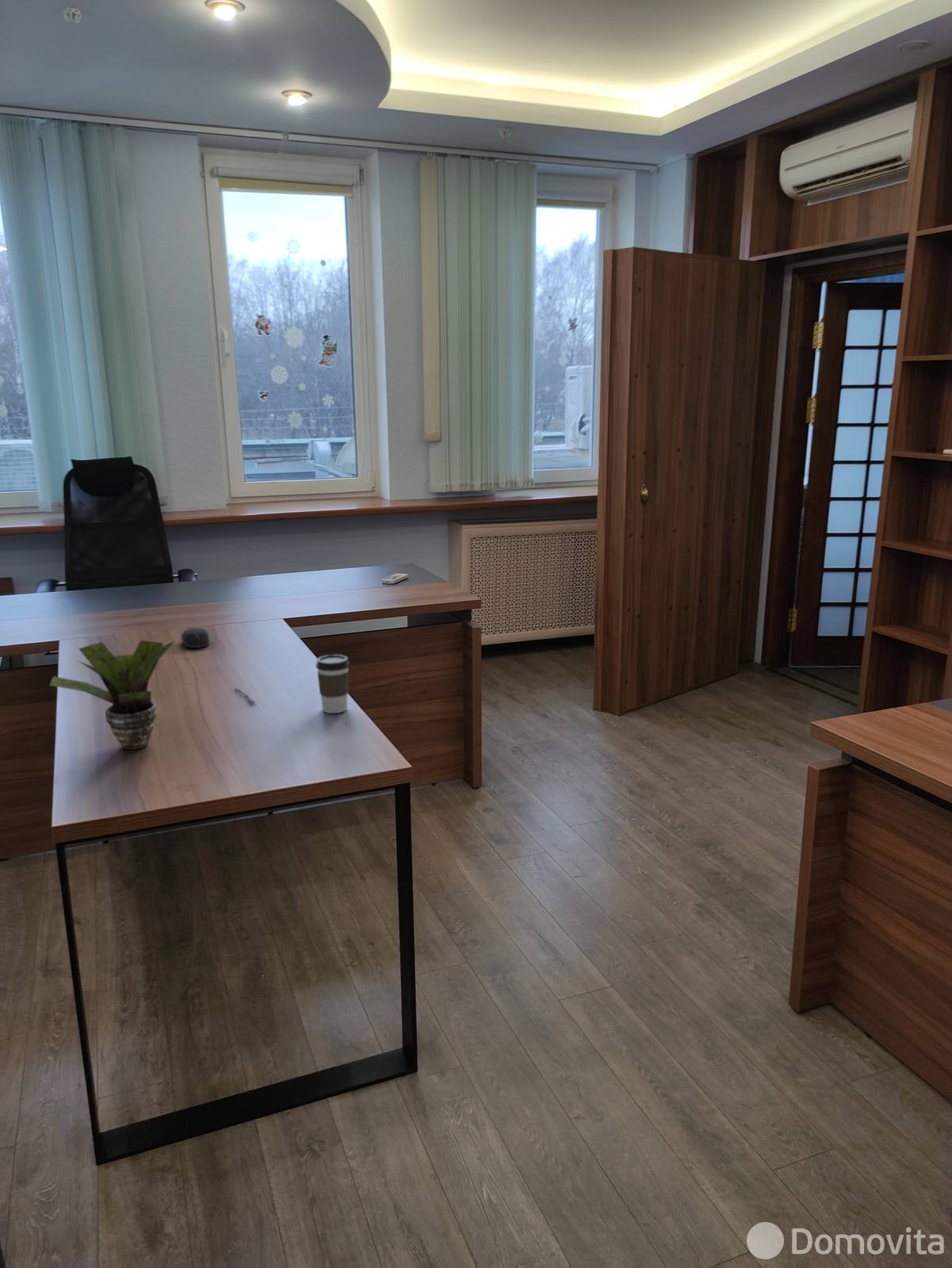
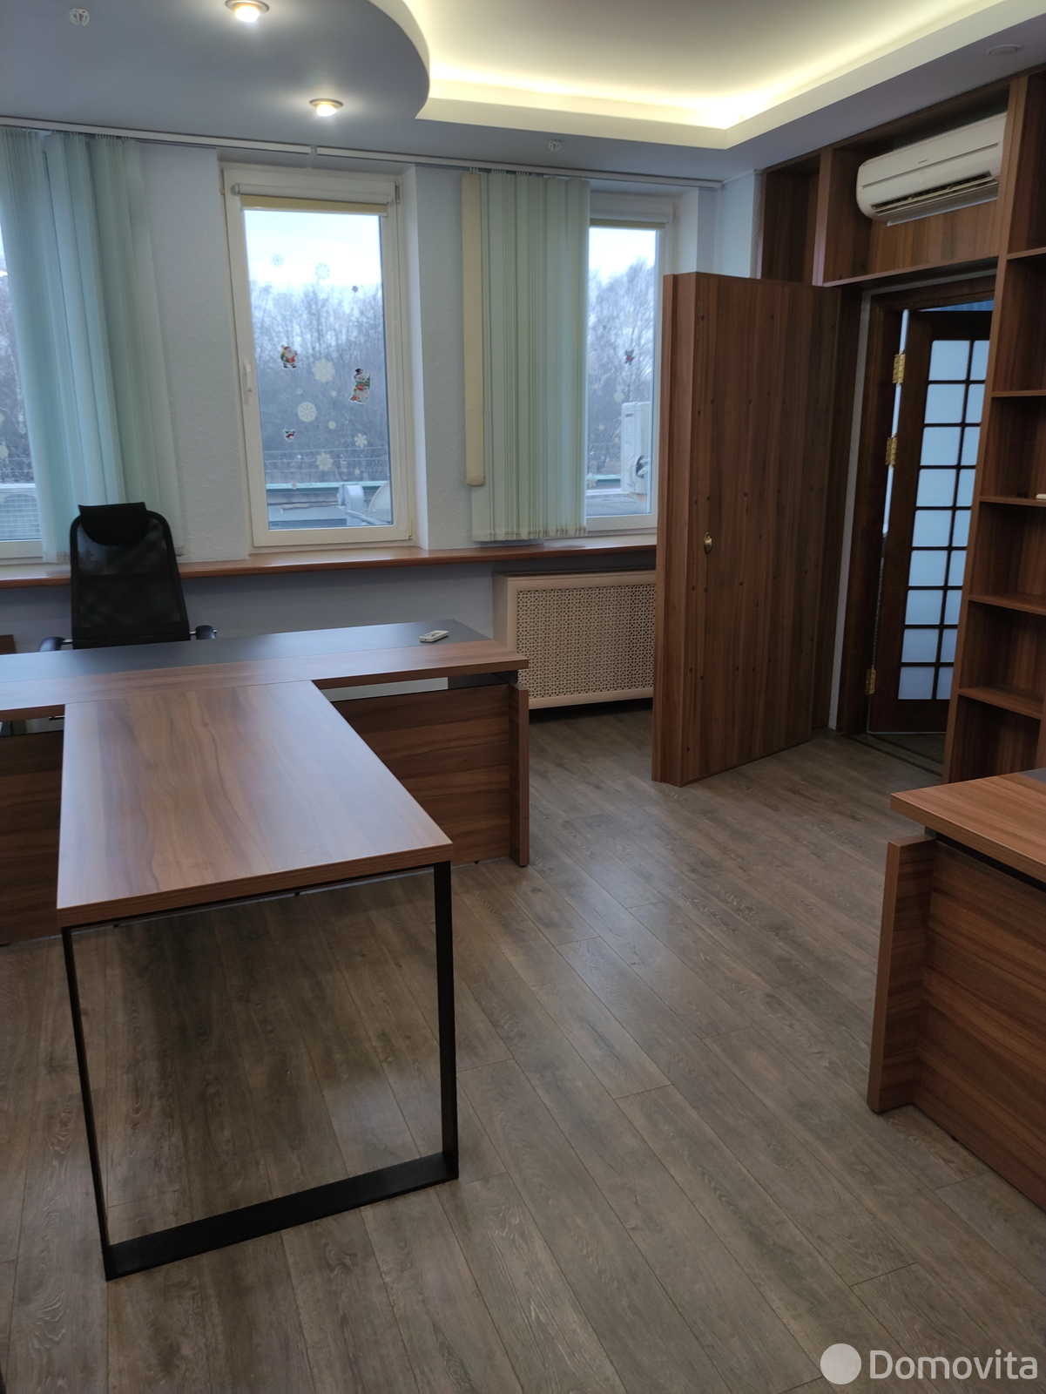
- coffee cup (333, 684)
- computer mouse (195, 636)
- potted plant (131, 693)
- pen (244, 693)
